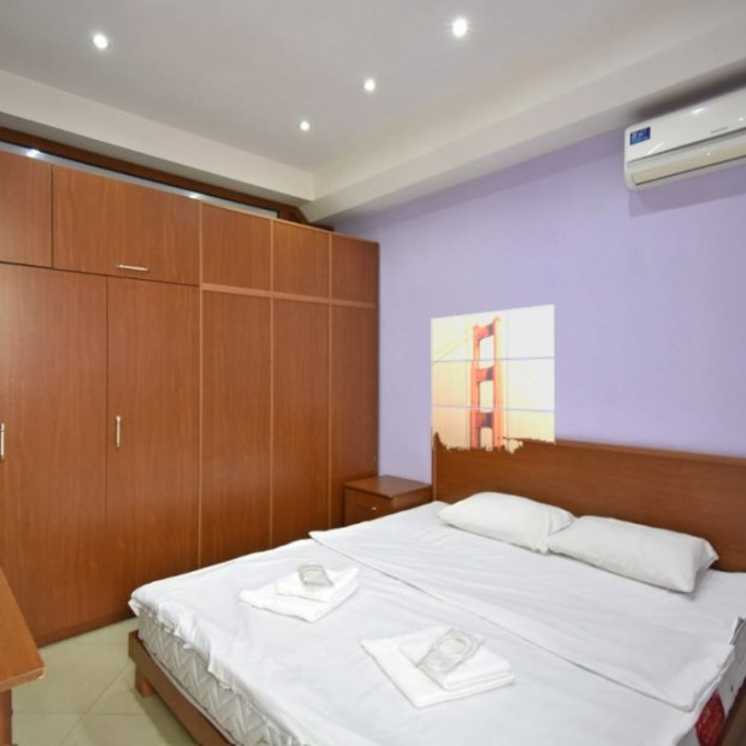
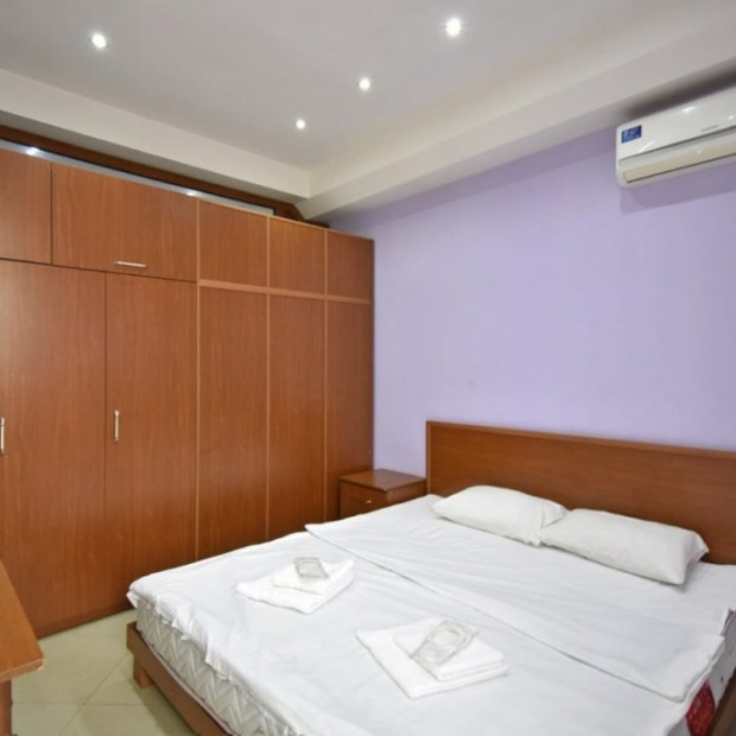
- wall art (486, 384)
